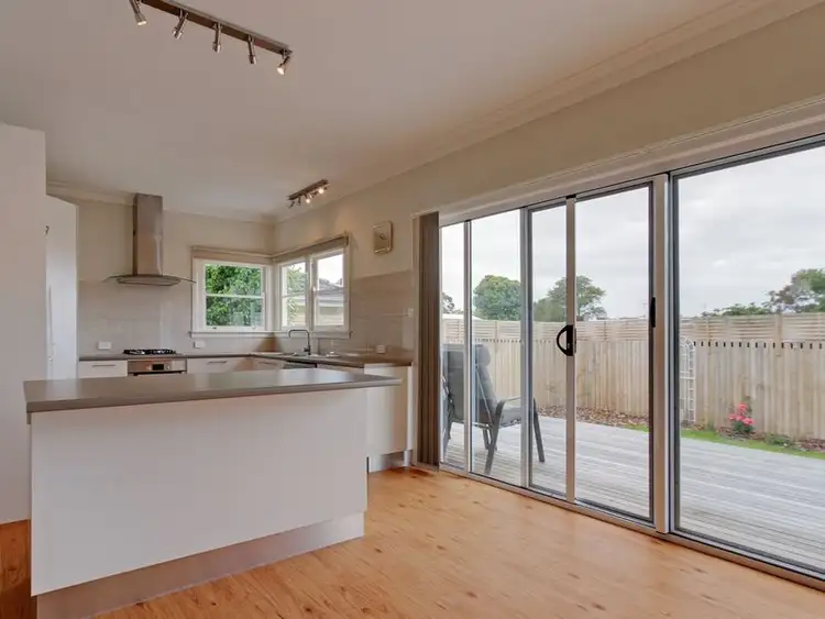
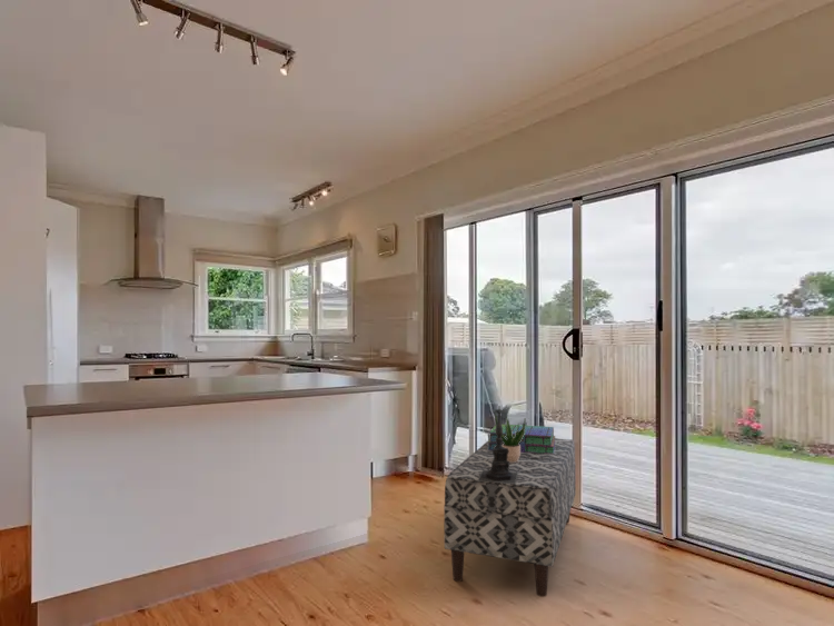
+ bench (518, 500)
+ potted plant (509, 435)
+ candle holder (498, 437)
+ stack of books (523, 437)
